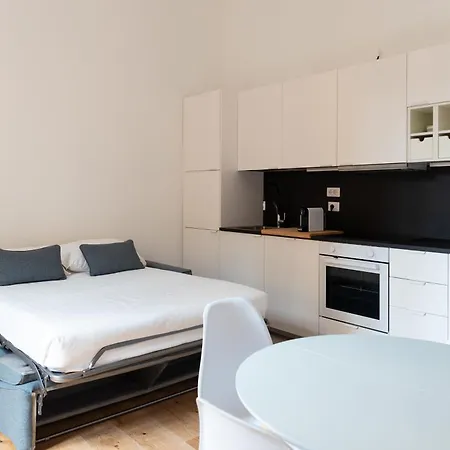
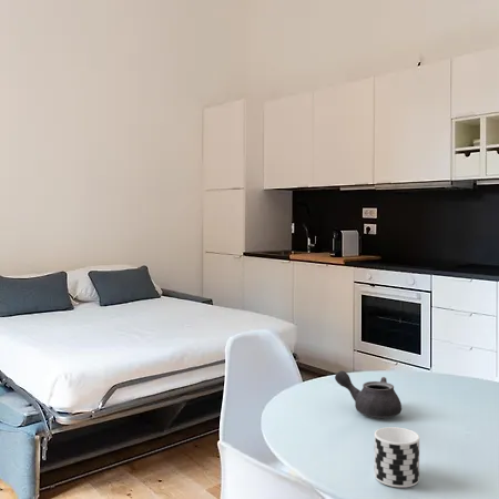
+ cup (397, 454)
+ teapot (367, 391)
